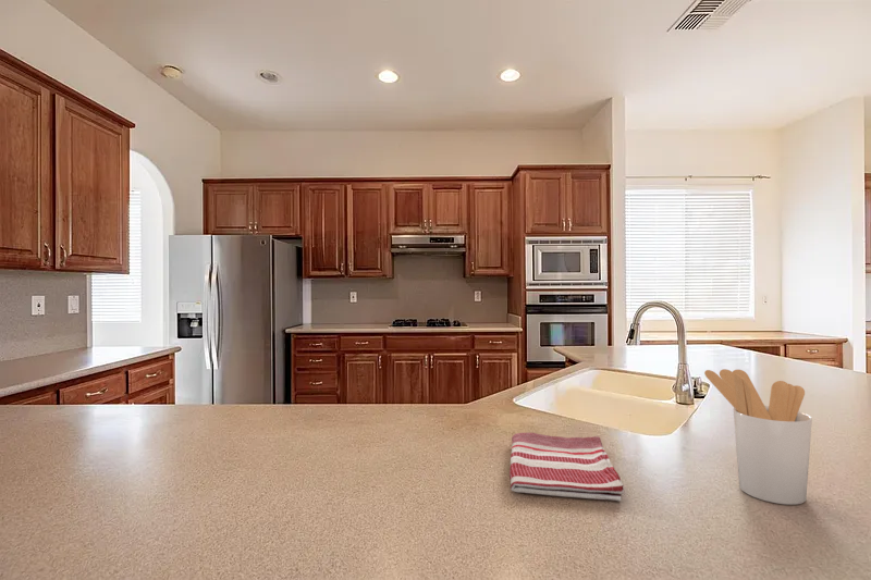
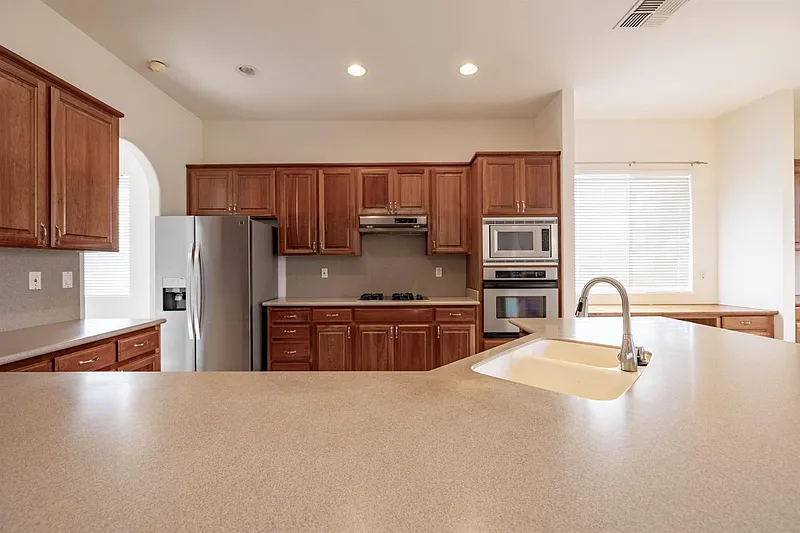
- utensil holder (756, 428)
- dish towel (560, 460)
